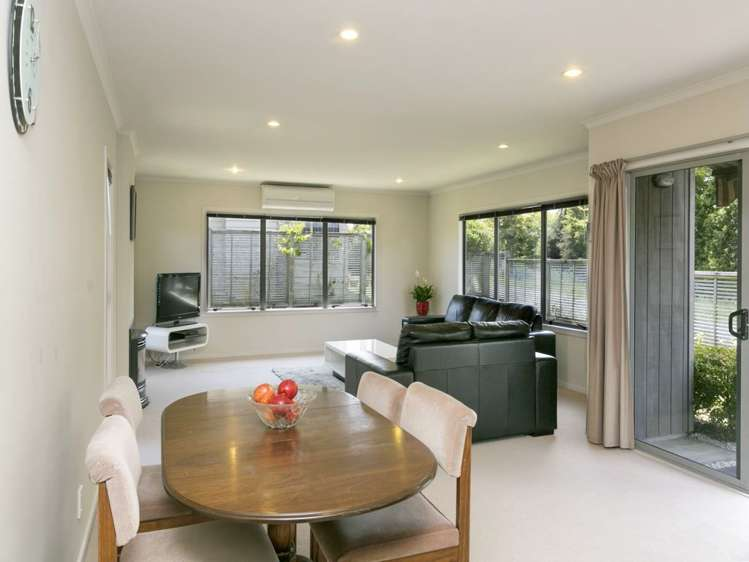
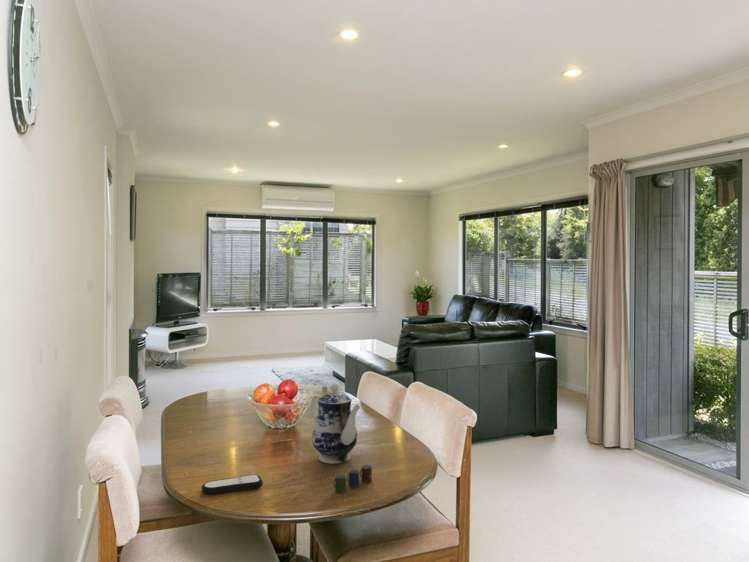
+ teapot (334, 421)
+ cup (352, 474)
+ remote control (232, 484)
